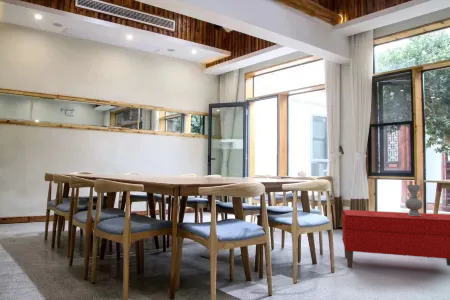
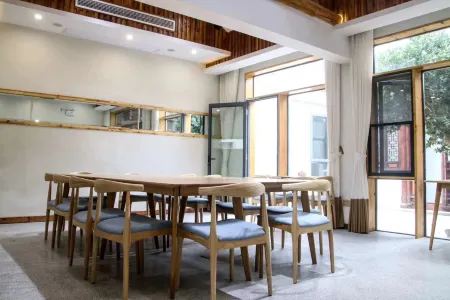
- decorative vase (413, 200)
- bench (400, 240)
